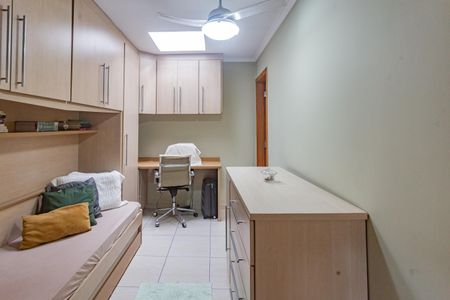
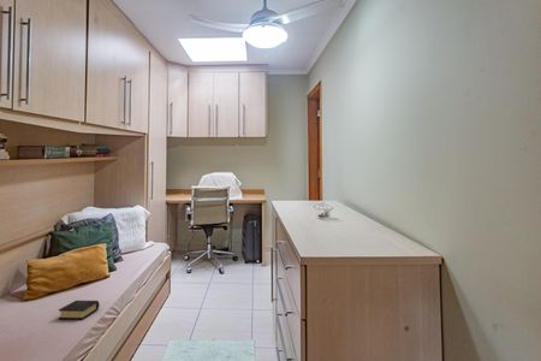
+ book (79, 308)
